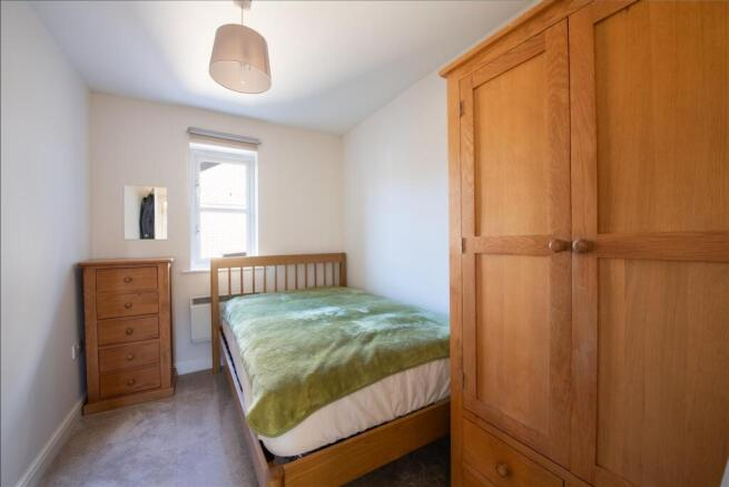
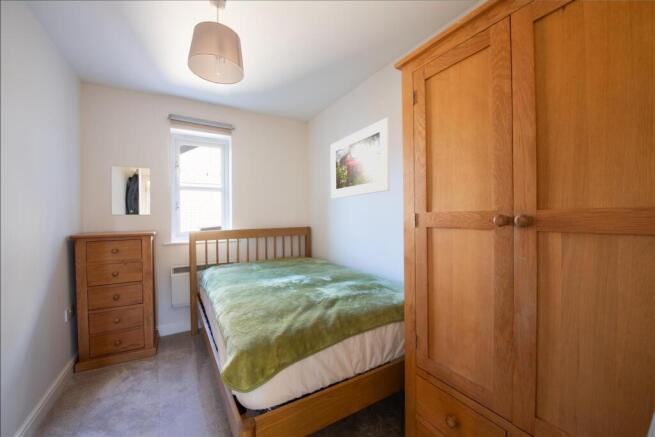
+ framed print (355, 164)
